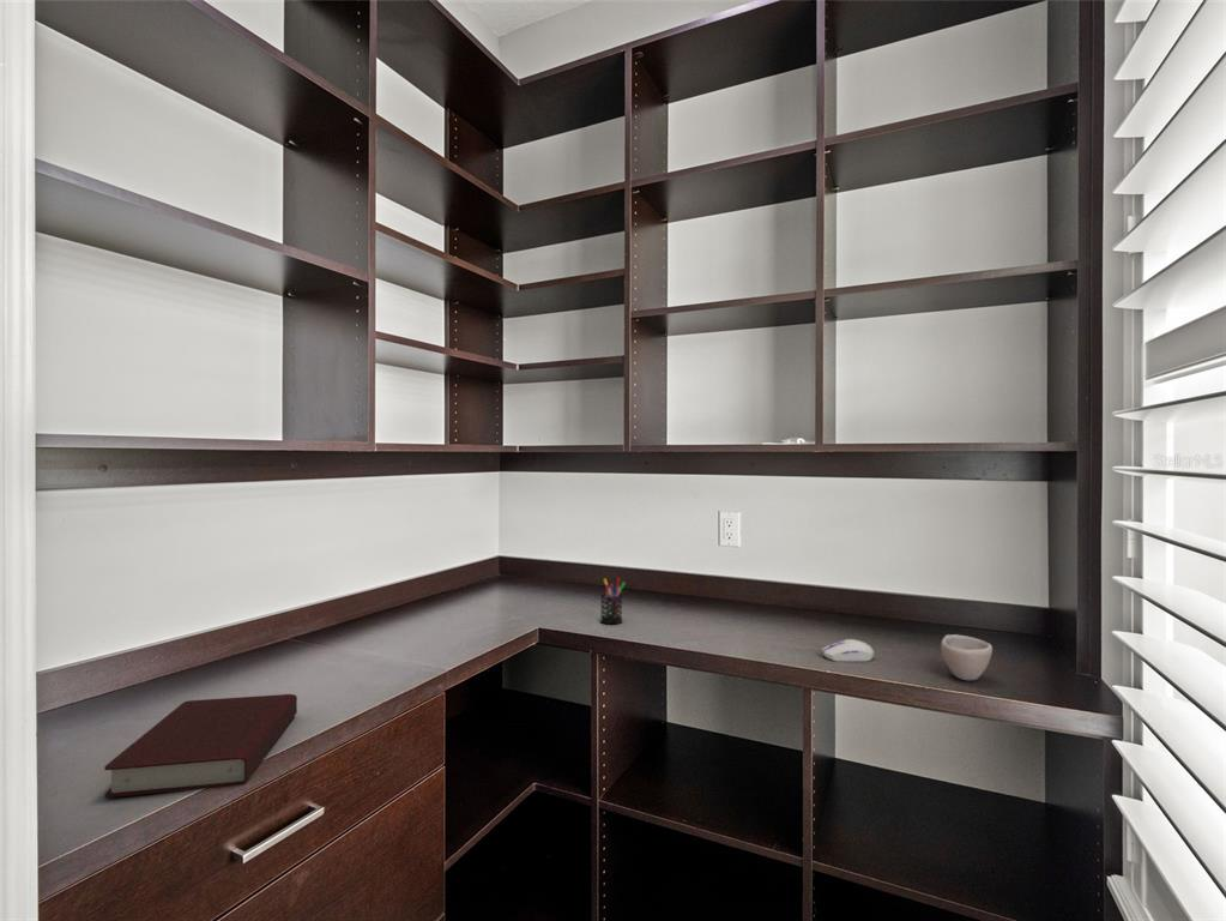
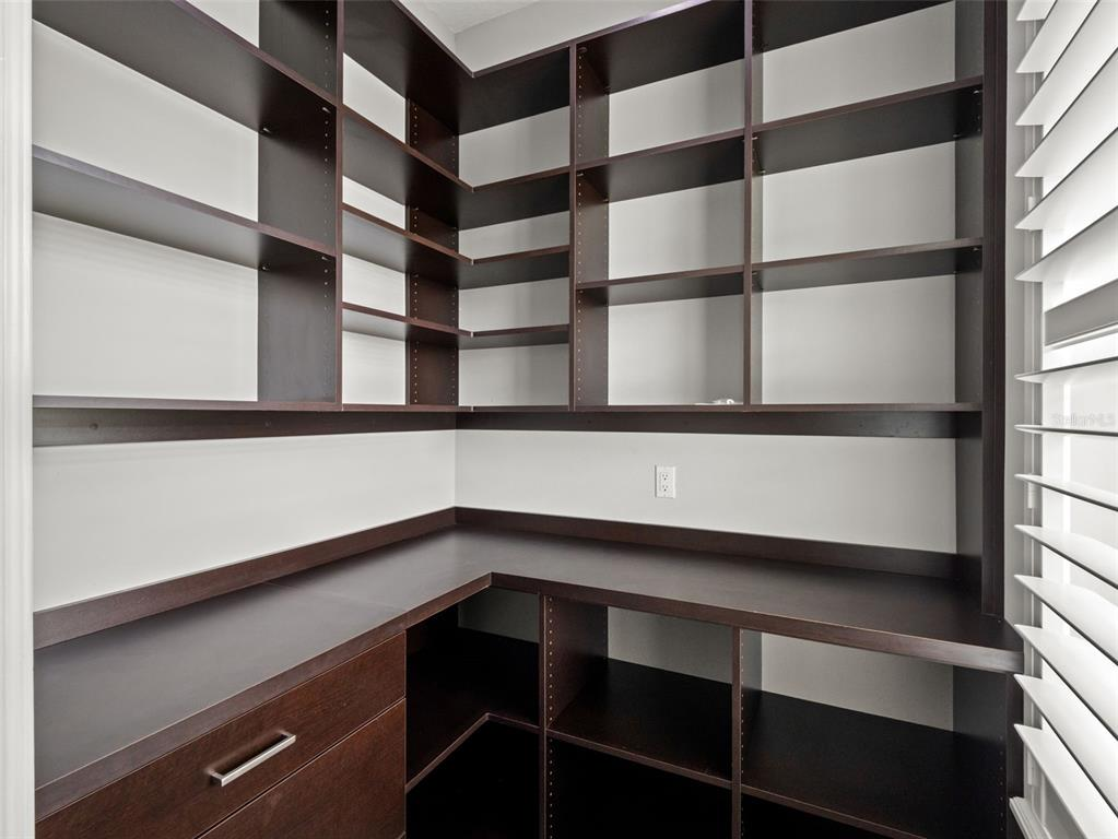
- computer mouse (847, 649)
- book (212, 739)
- pen holder (614, 598)
- cup (960, 657)
